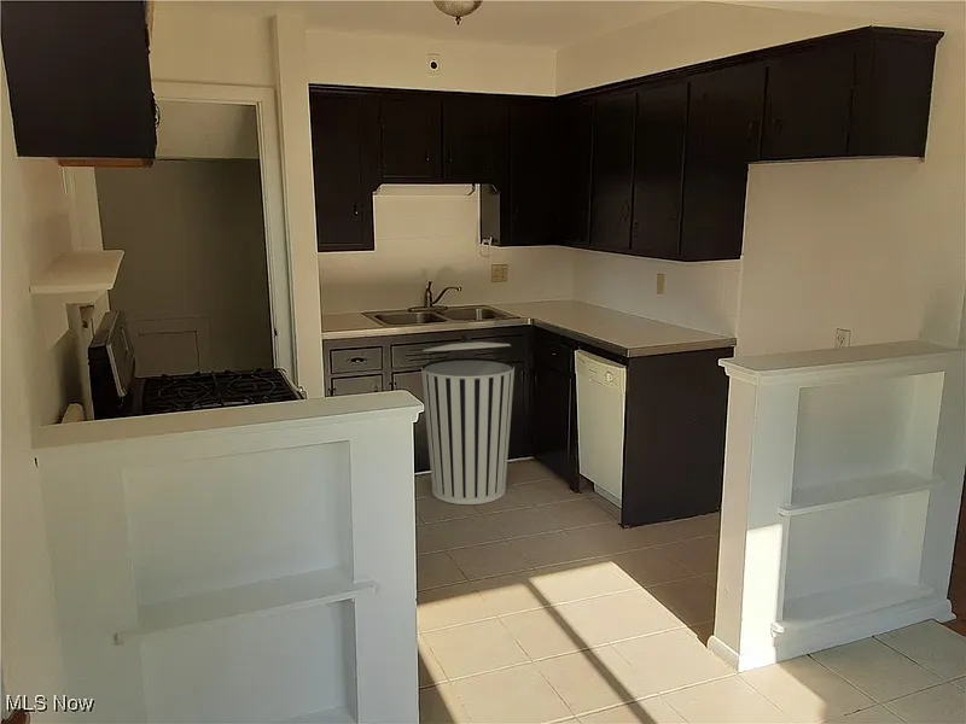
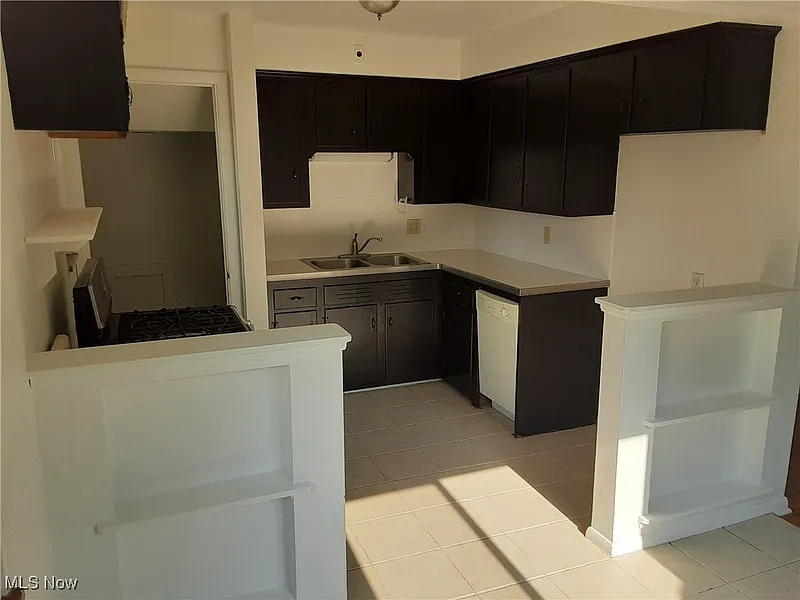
- trash can (467, 413)
